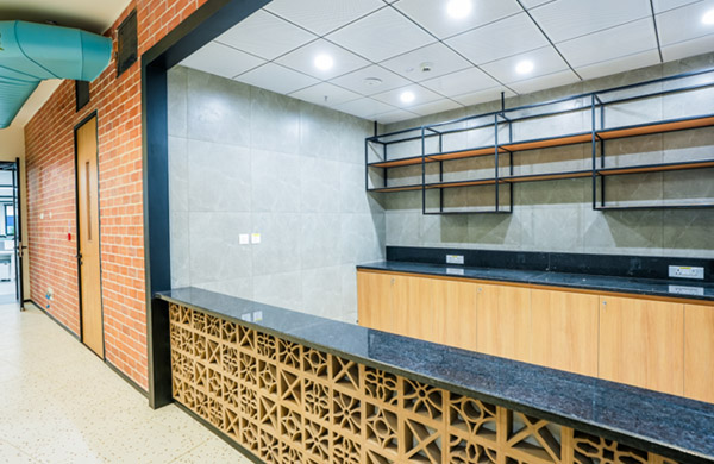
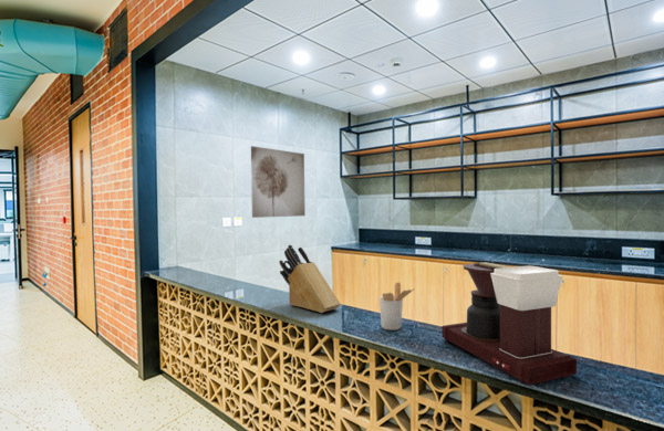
+ coffee maker (500, 309)
+ knife block (308, 275)
+ wall art (279, 183)
+ utensil holder (396, 306)
